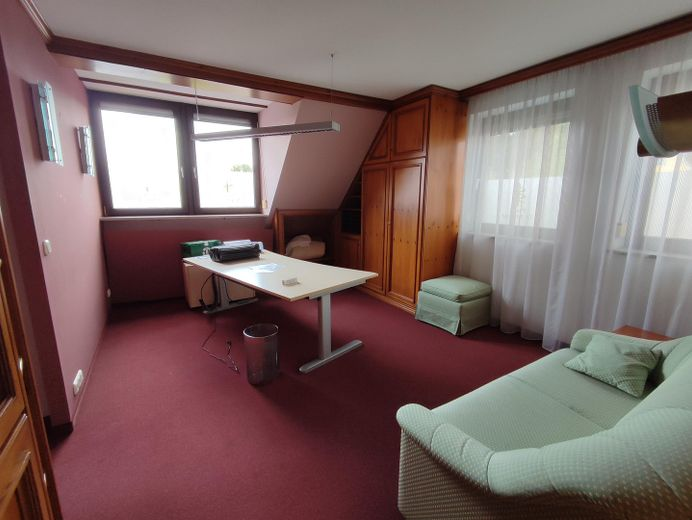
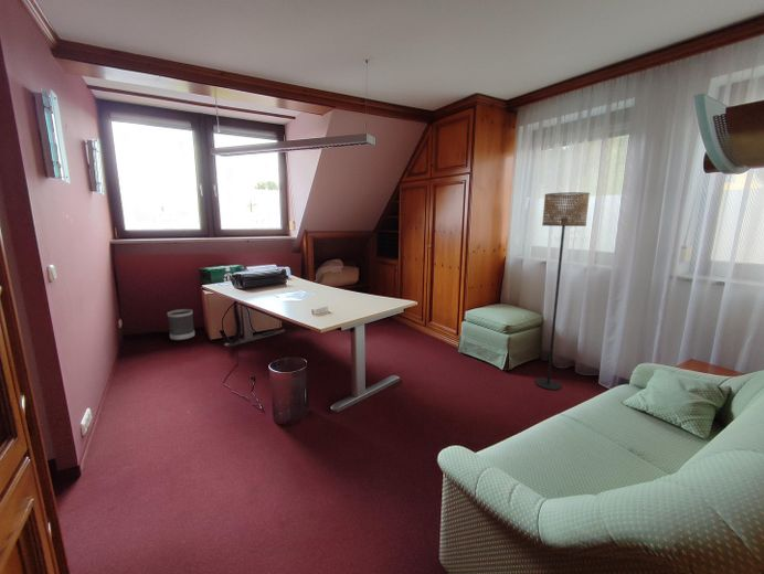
+ wastebasket (181, 323)
+ floor lamp (556, 294)
